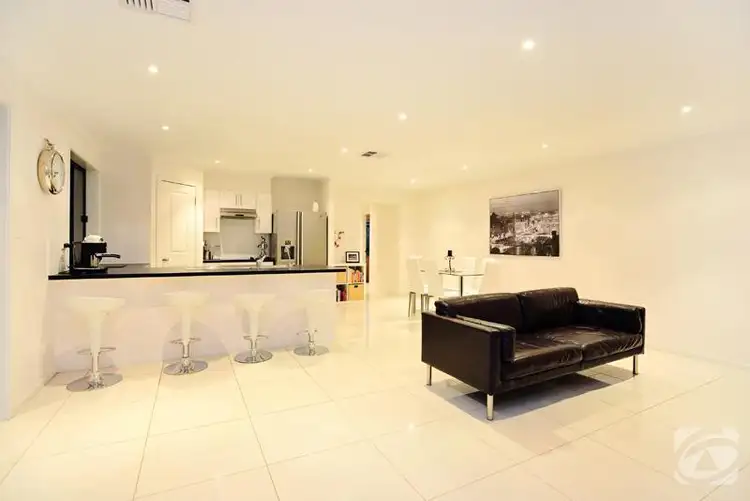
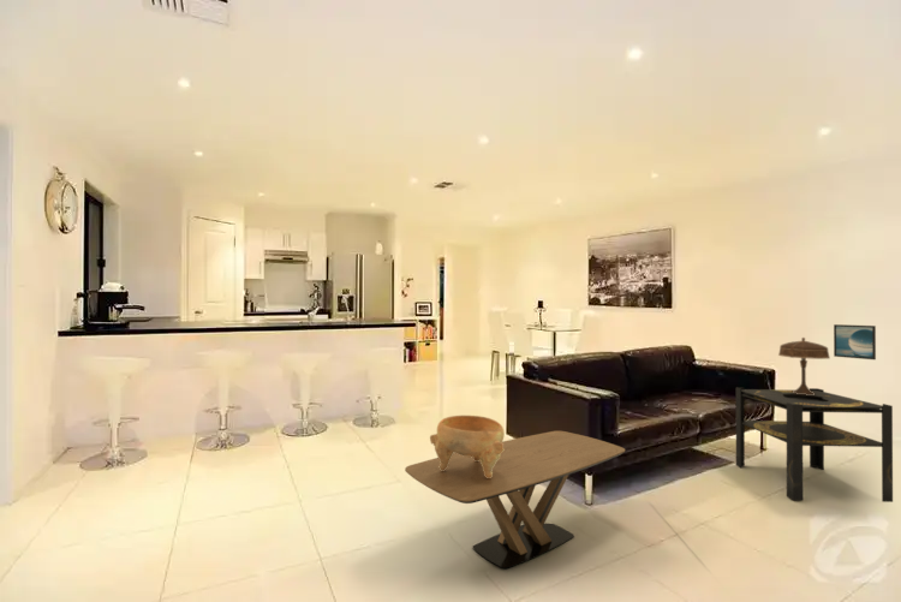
+ decorative bowl (470, 446)
+ coffee table (521, 500)
+ side table (806, 439)
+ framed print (854, 341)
+ table lamp (802, 363)
